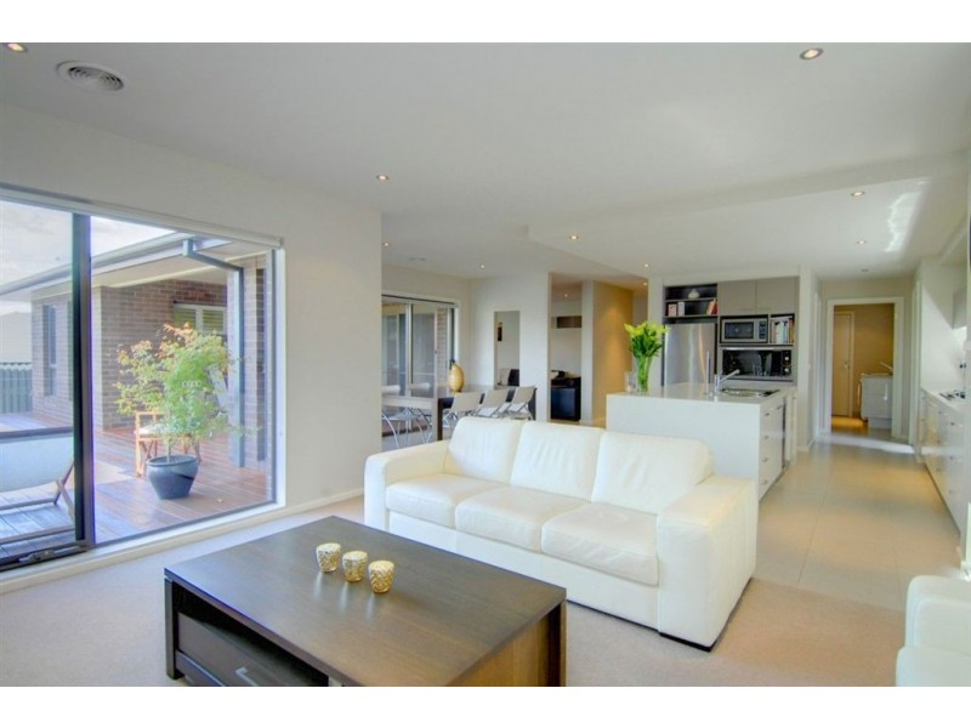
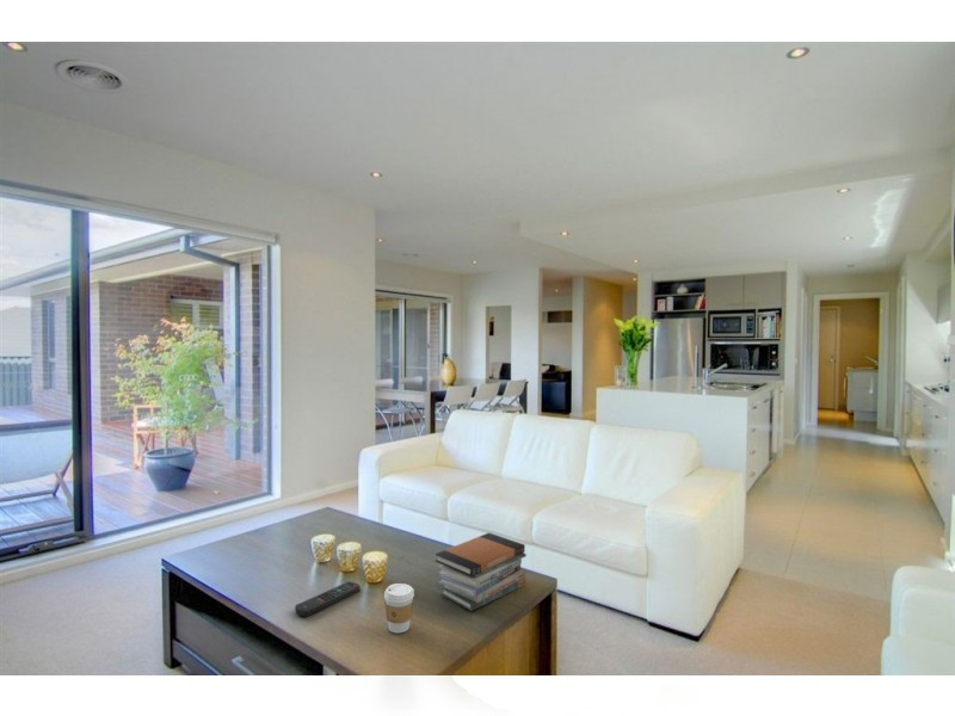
+ coffee cup (399, 607)
+ book stack (481, 569)
+ remote control (328, 597)
